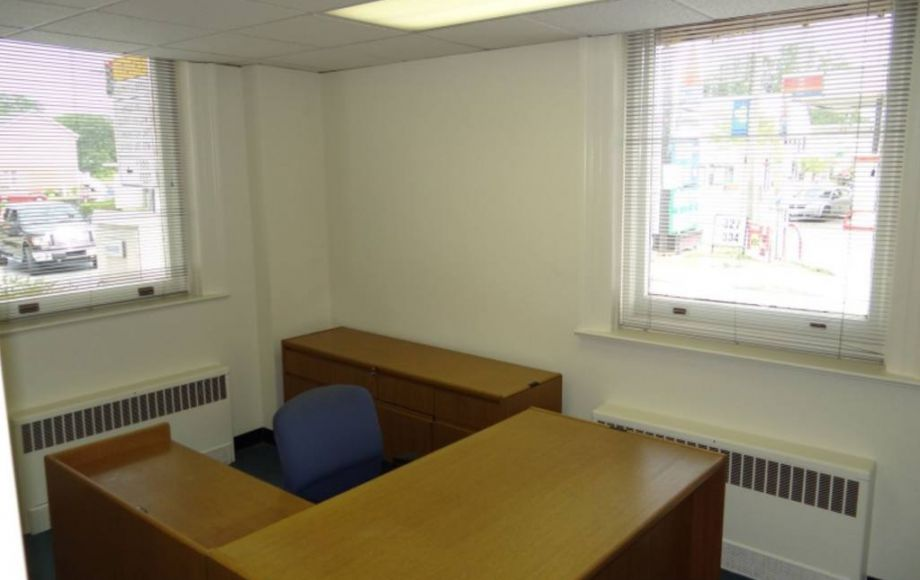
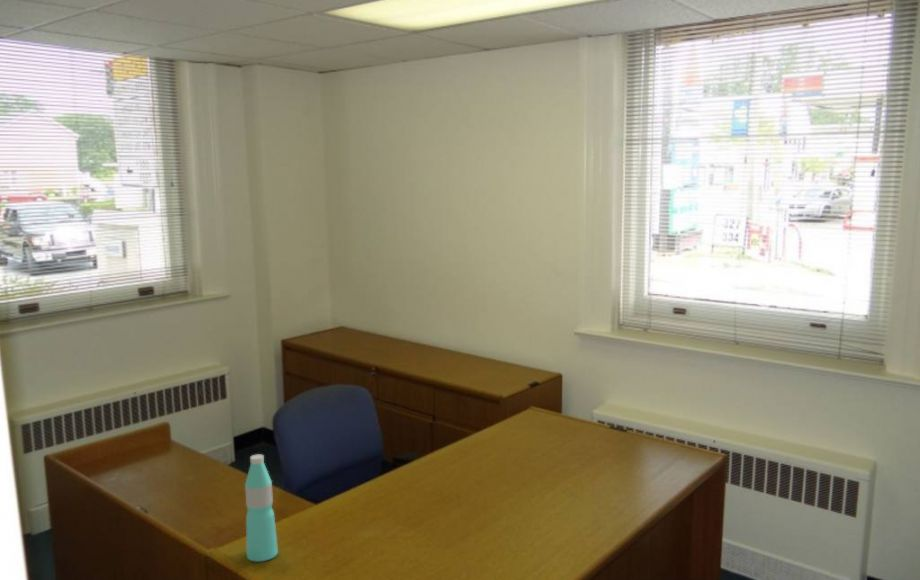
+ water bottle (259, 505)
